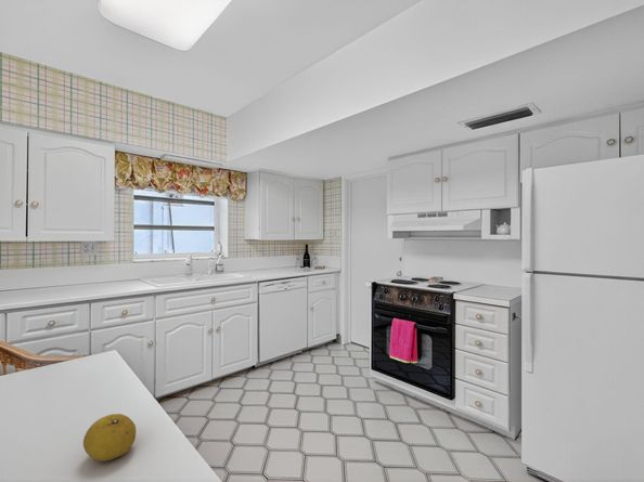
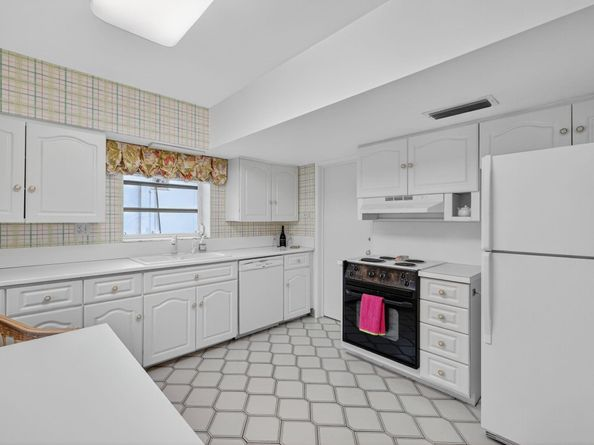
- fruit (111, 435)
